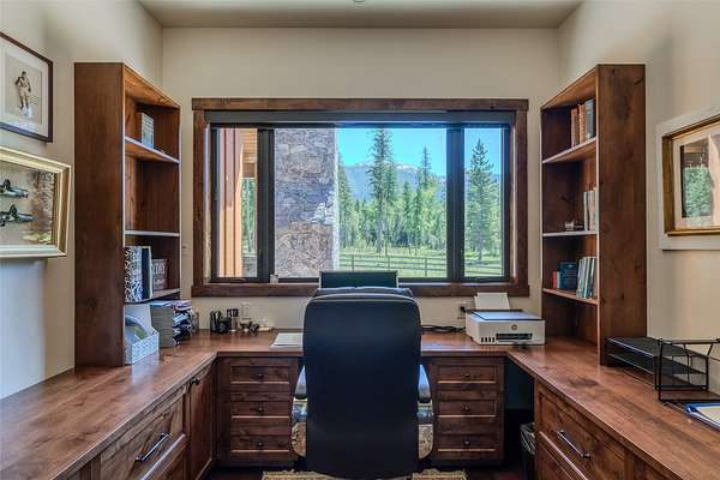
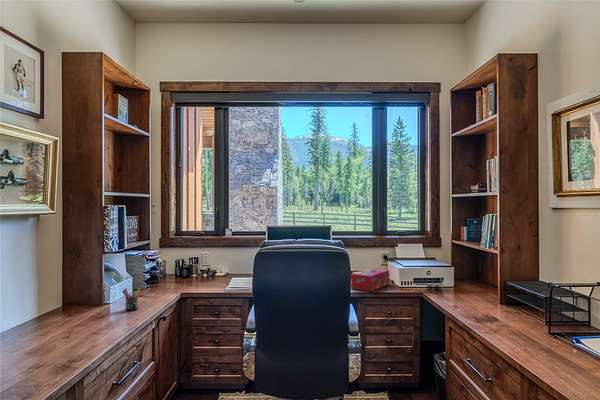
+ pen holder (131, 298)
+ tissue box (370, 279)
